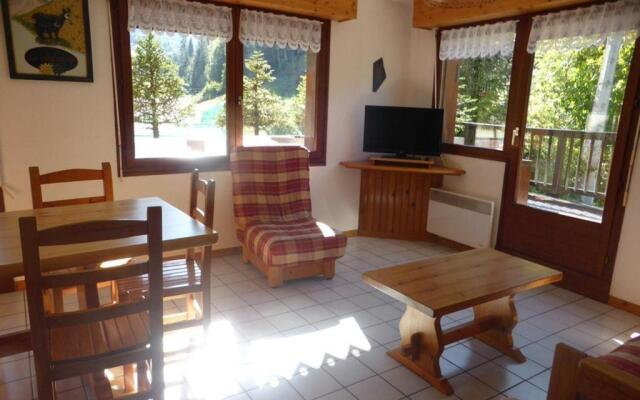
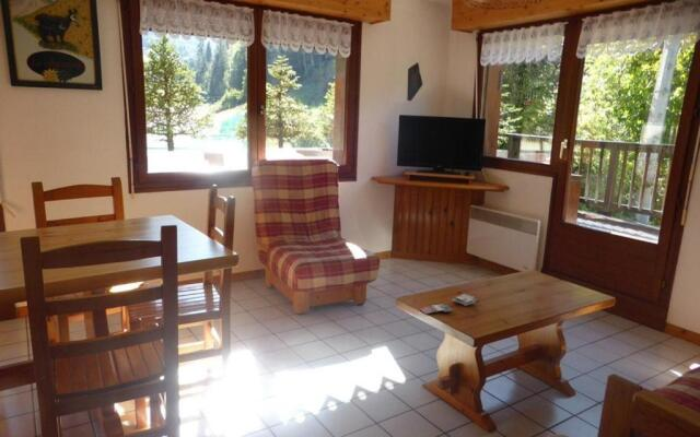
+ magazine (447, 306)
